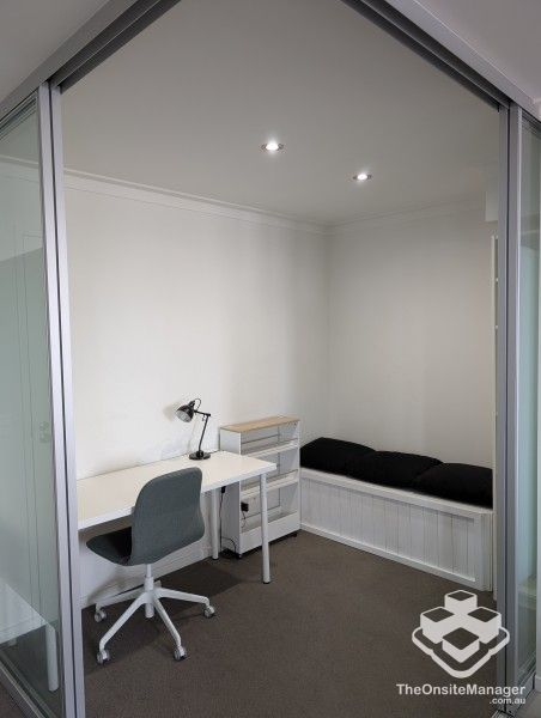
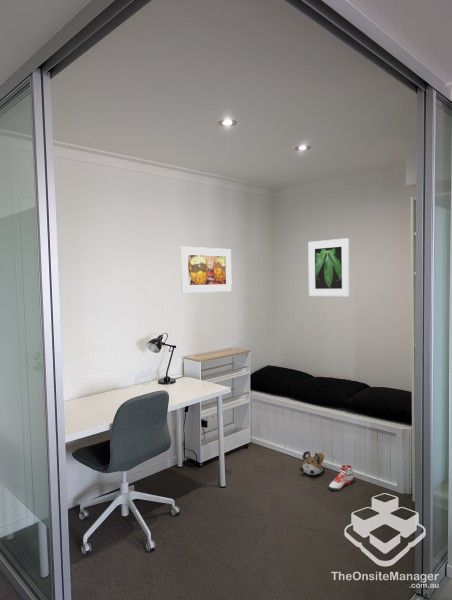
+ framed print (207, 270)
+ sneaker (340, 476)
+ plush toy (314, 461)
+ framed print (328, 268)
